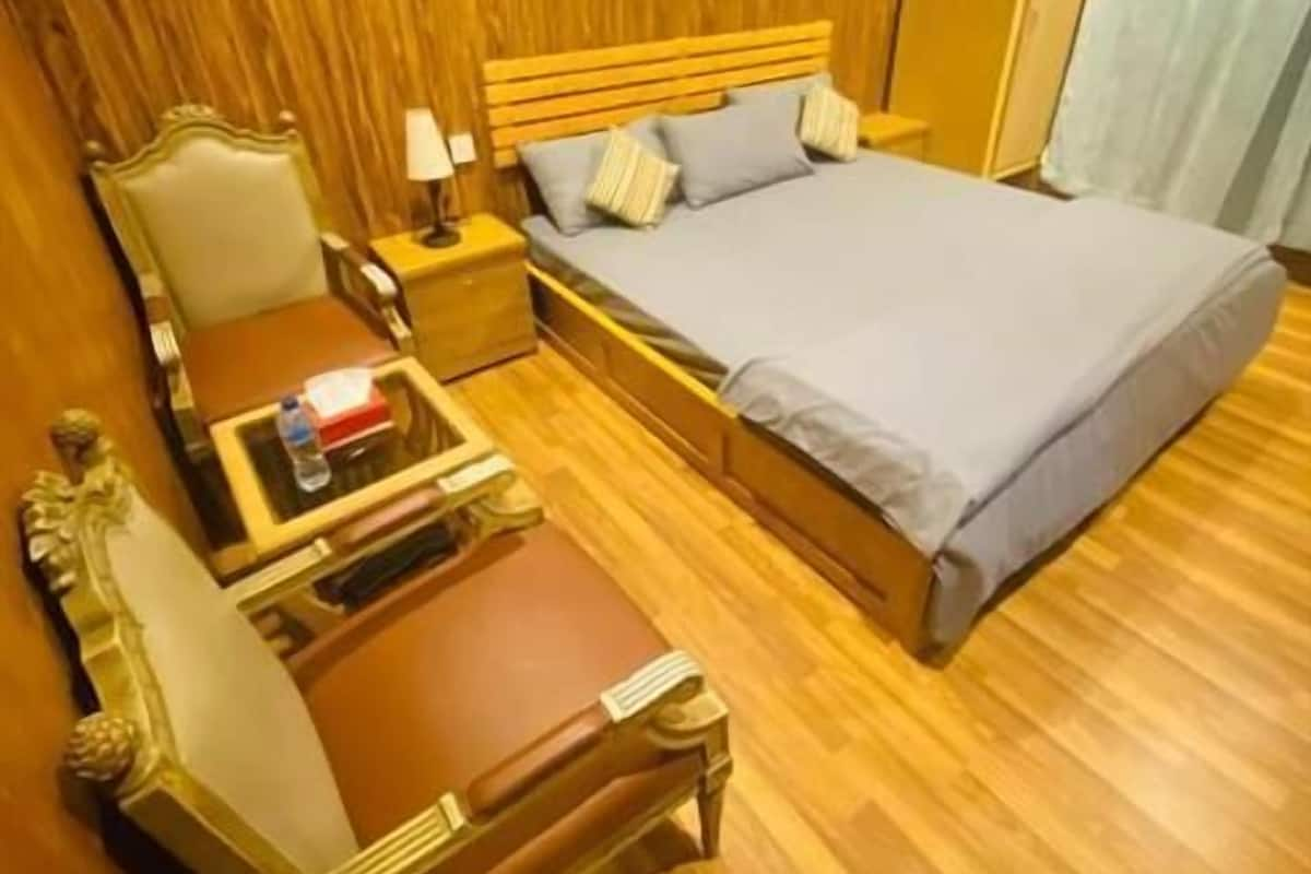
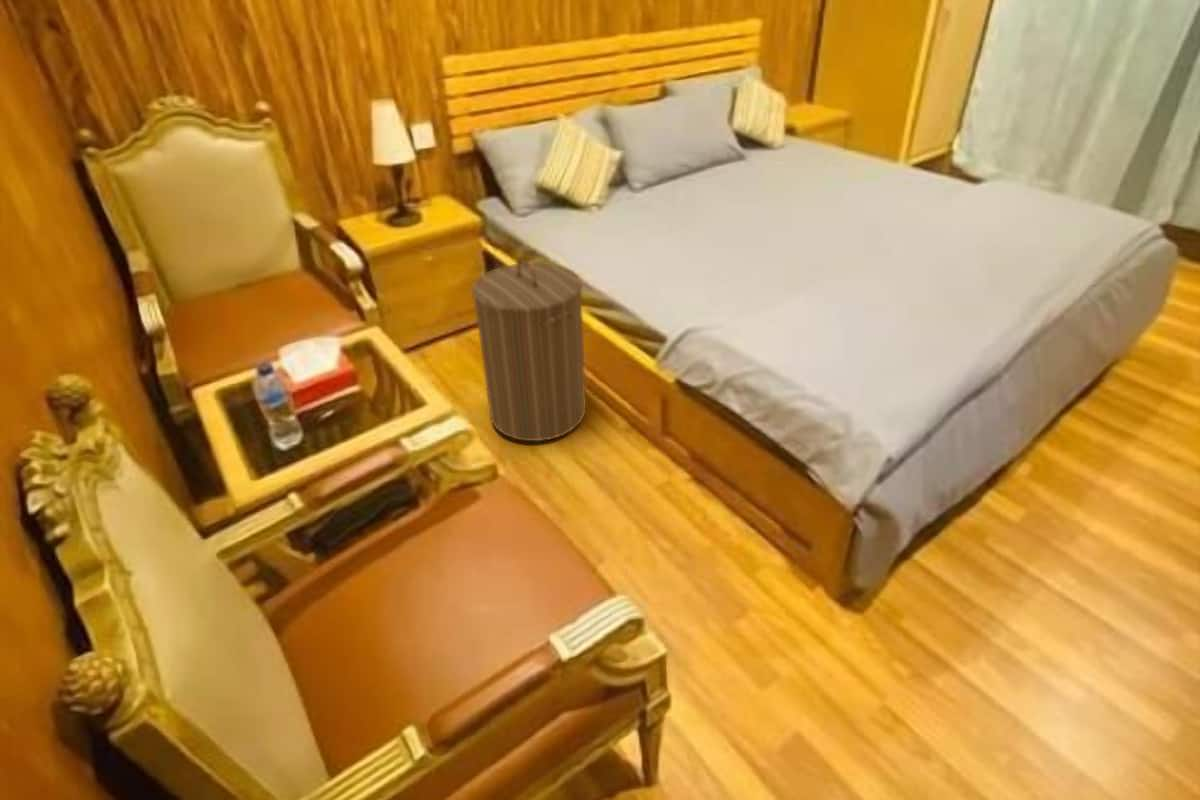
+ laundry hamper (532, 342)
